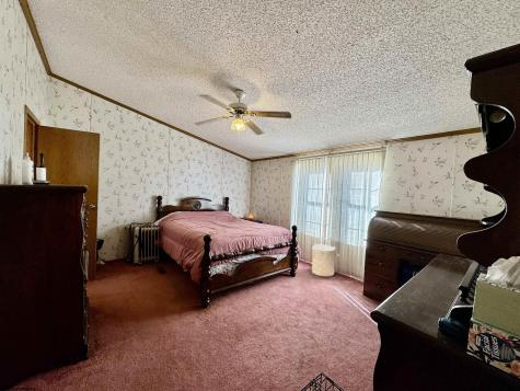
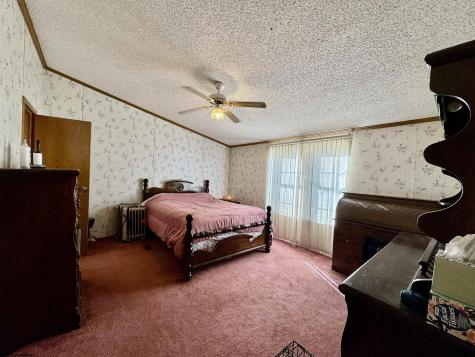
- laundry hamper (322, 257)
